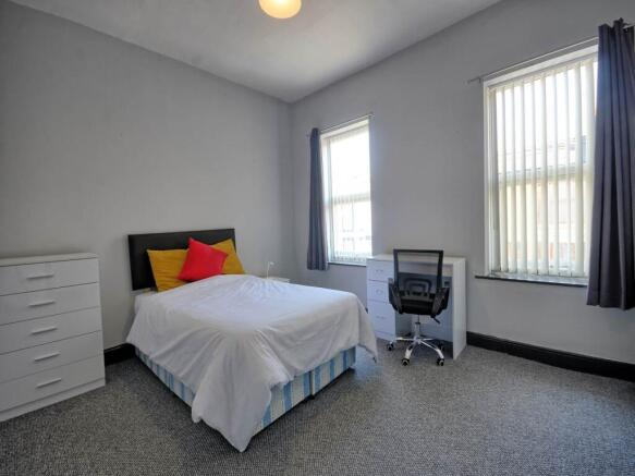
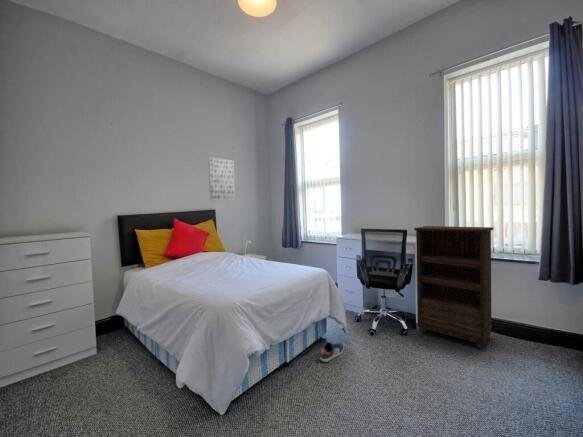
+ wall art (222, 180)
+ bookshelf (452, 281)
+ sneaker (332, 347)
